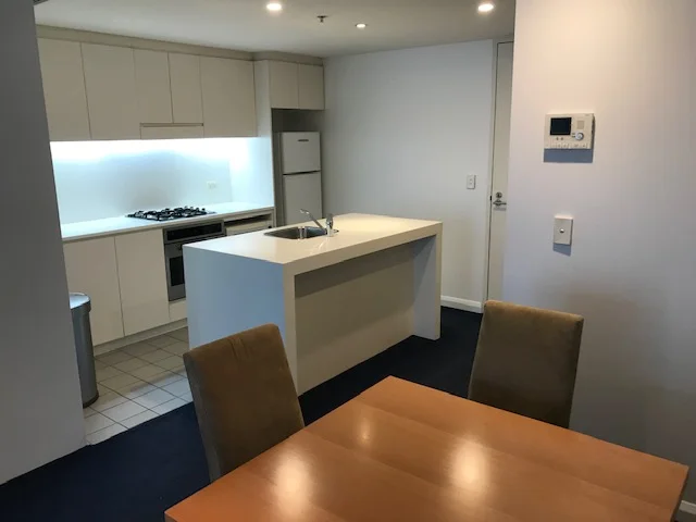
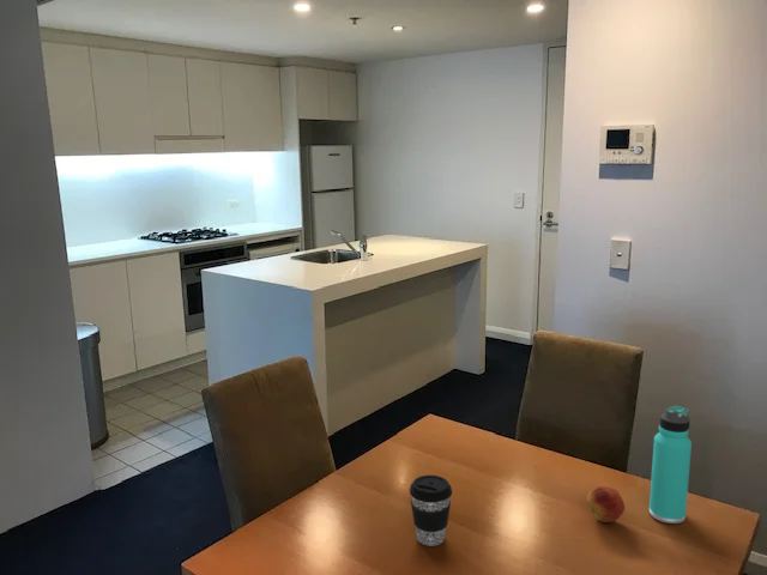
+ fruit (605, 504)
+ thermos bottle (670, 462)
+ coffee cup (430, 510)
